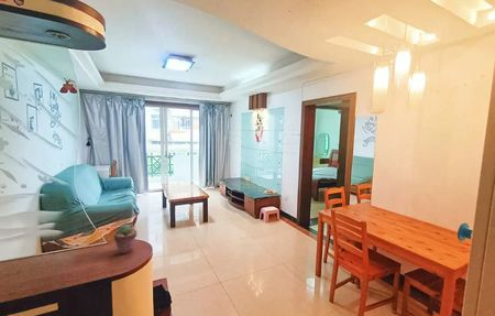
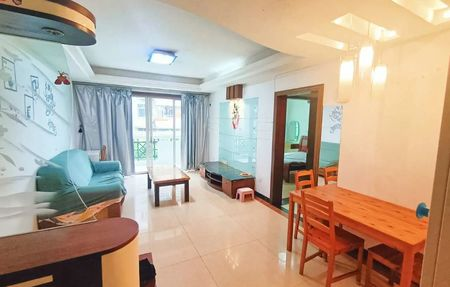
- potted succulent (125, 237)
